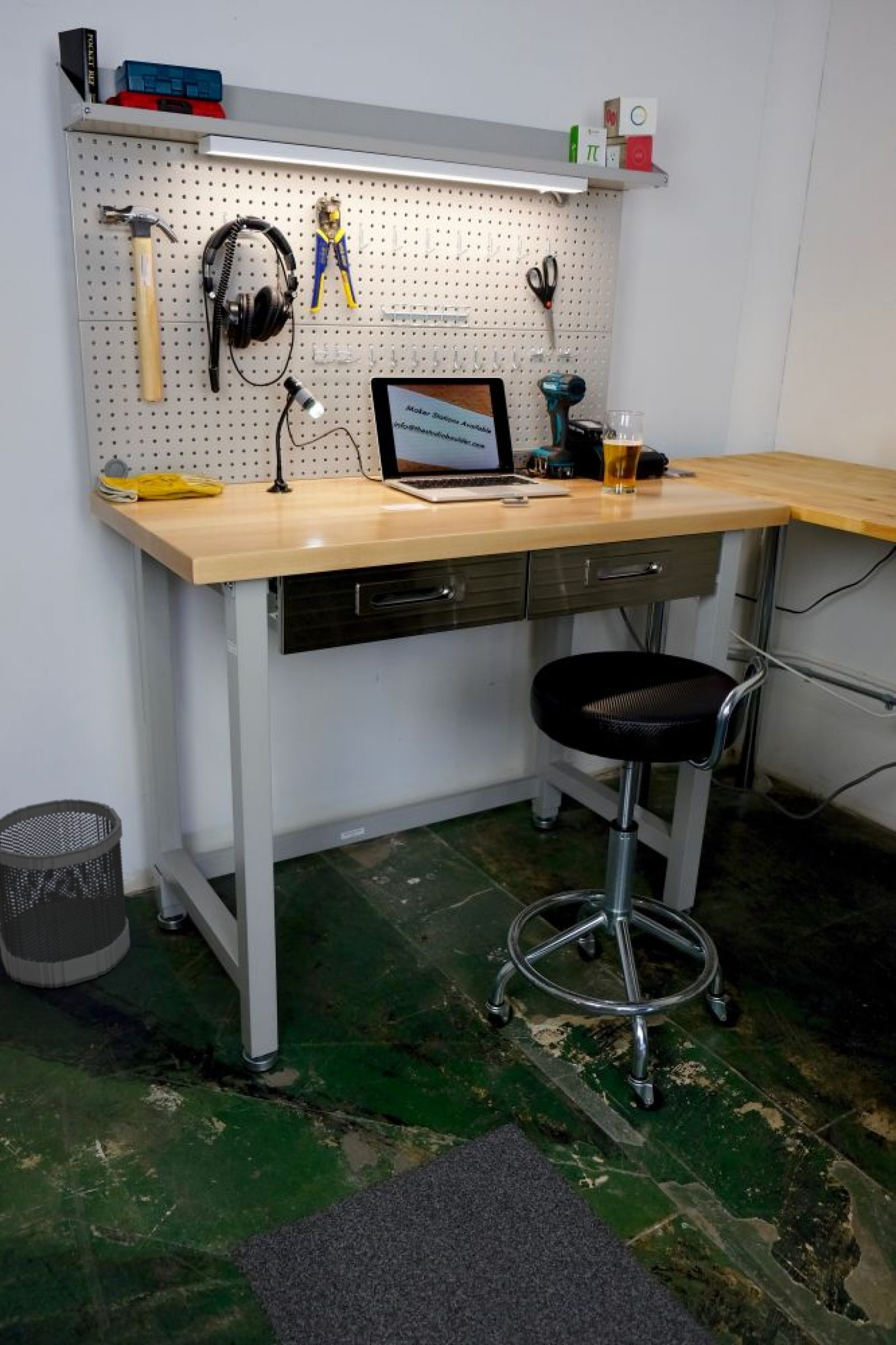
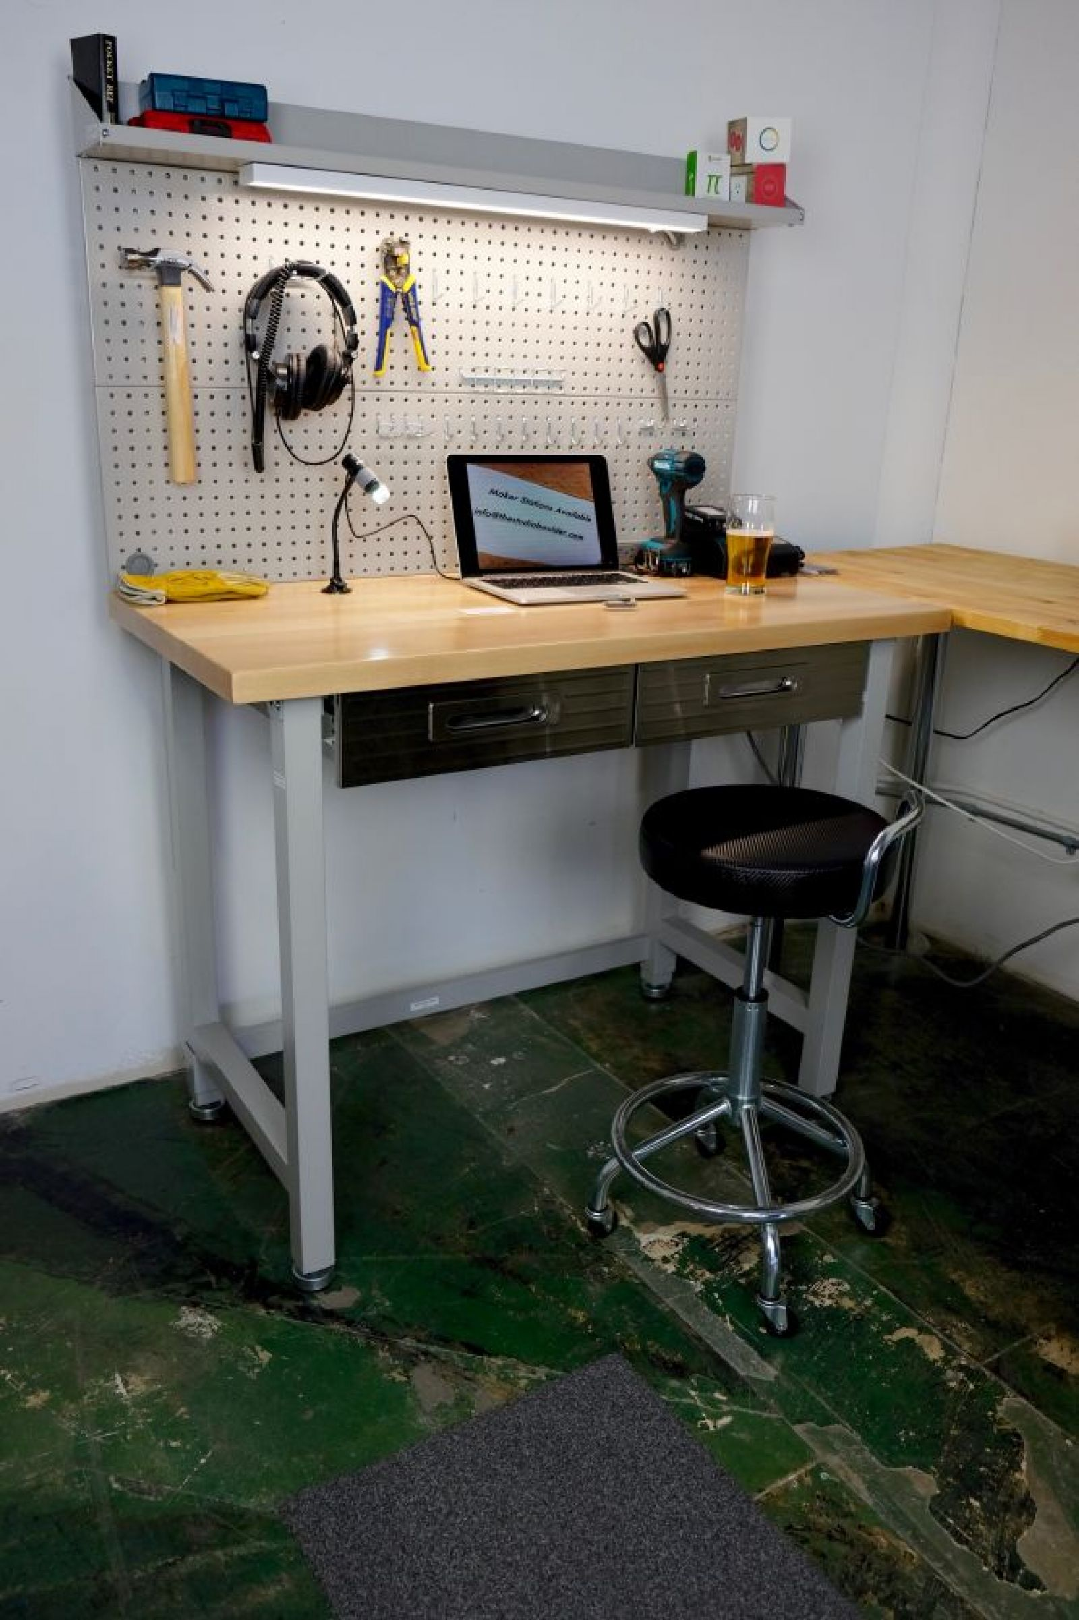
- wastebasket (61, 890)
